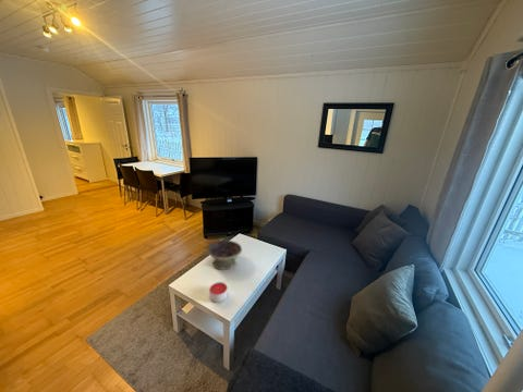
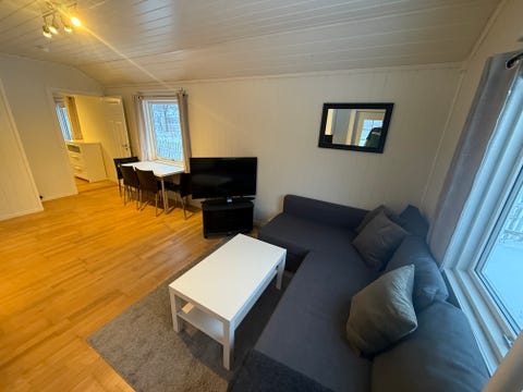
- candle (218, 291)
- decorative bowl (224, 254)
